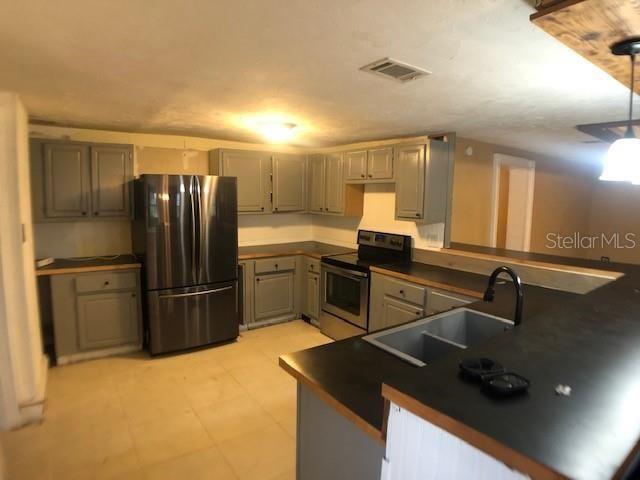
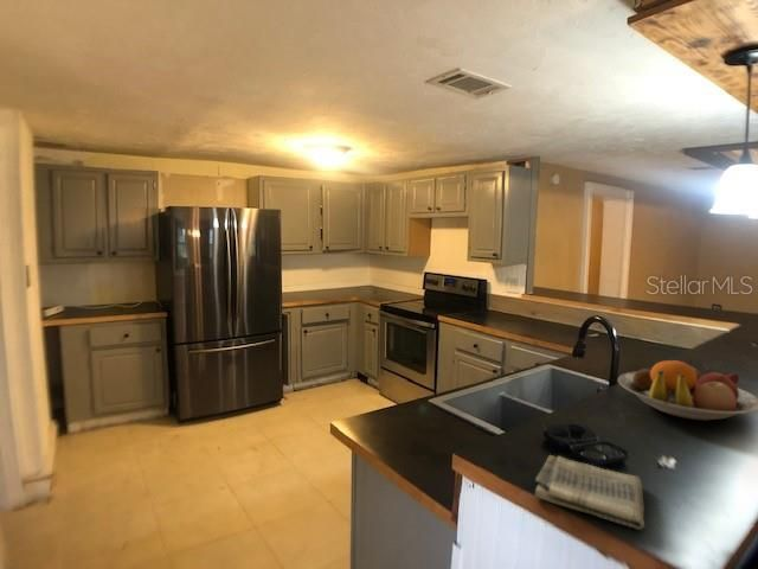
+ fruit bowl (685, 384)
+ dish towel (587, 484)
